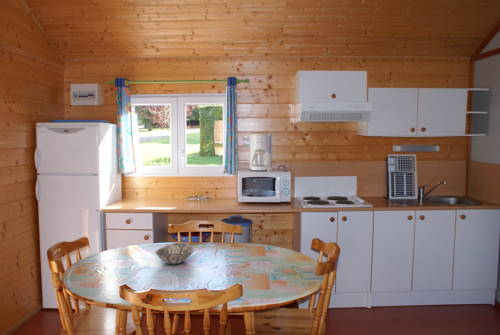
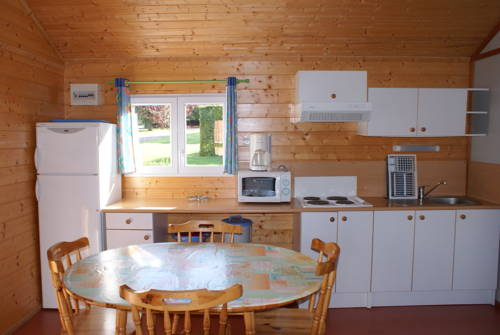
- decorative bowl (174, 254)
